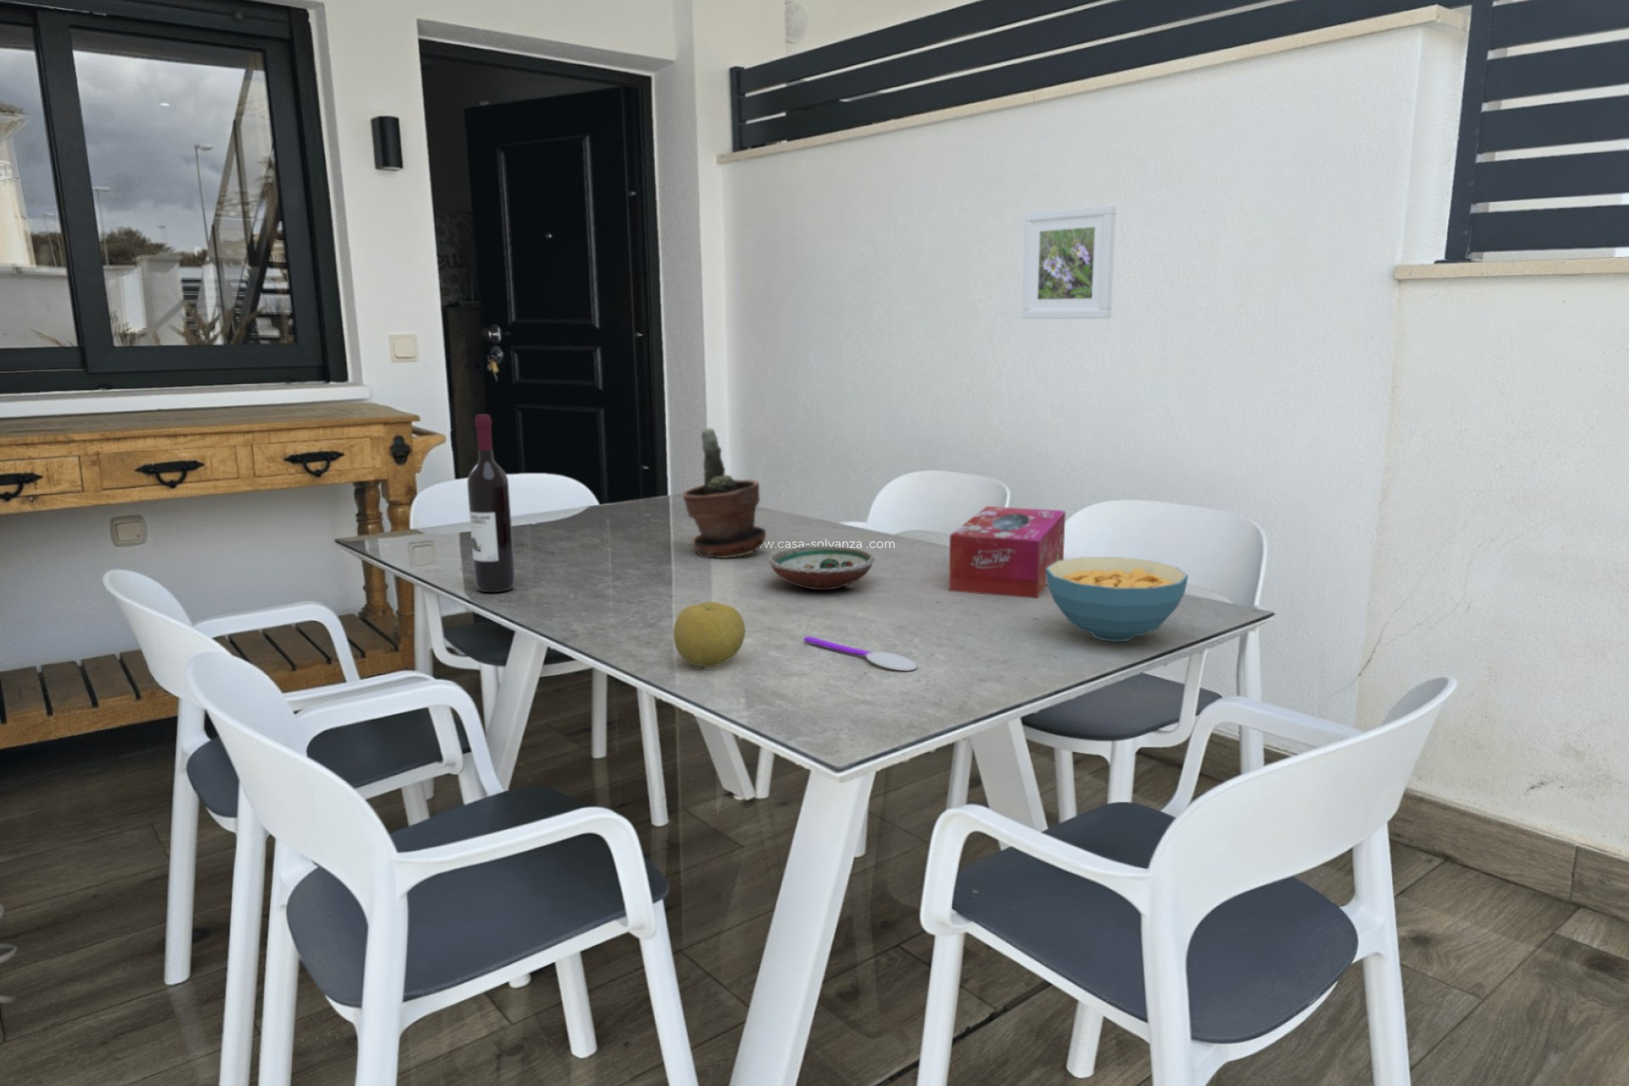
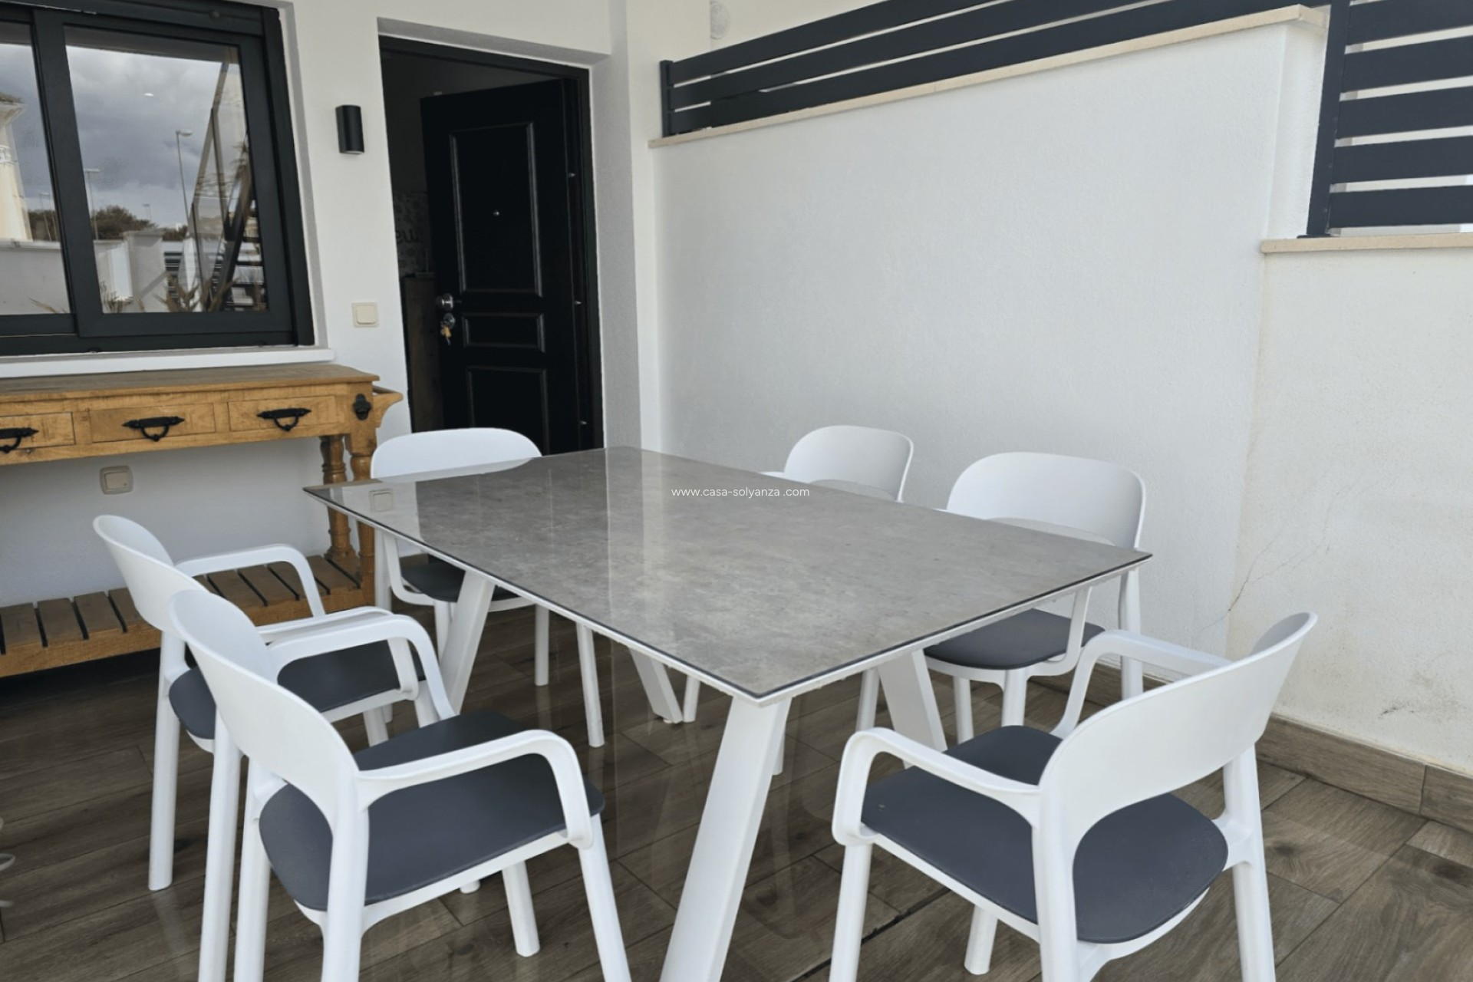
- decorative bowl (822, 570)
- potted plant (724, 492)
- wine bottle (488, 503)
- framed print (1067, 264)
- tissue box (1010, 549)
- cereal bowl (1114, 604)
- fruit (708, 633)
- spoon (857, 651)
